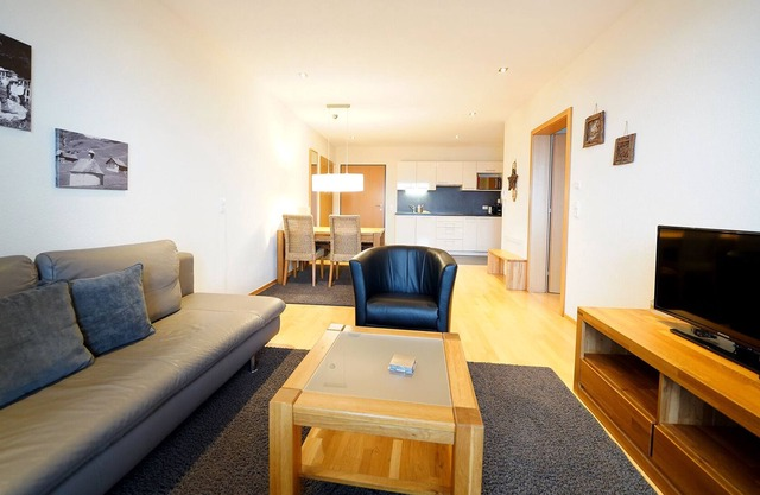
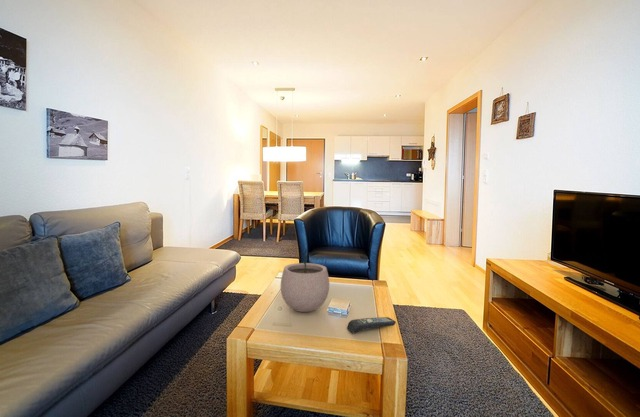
+ plant pot (305, 279)
+ remote control (371, 323)
